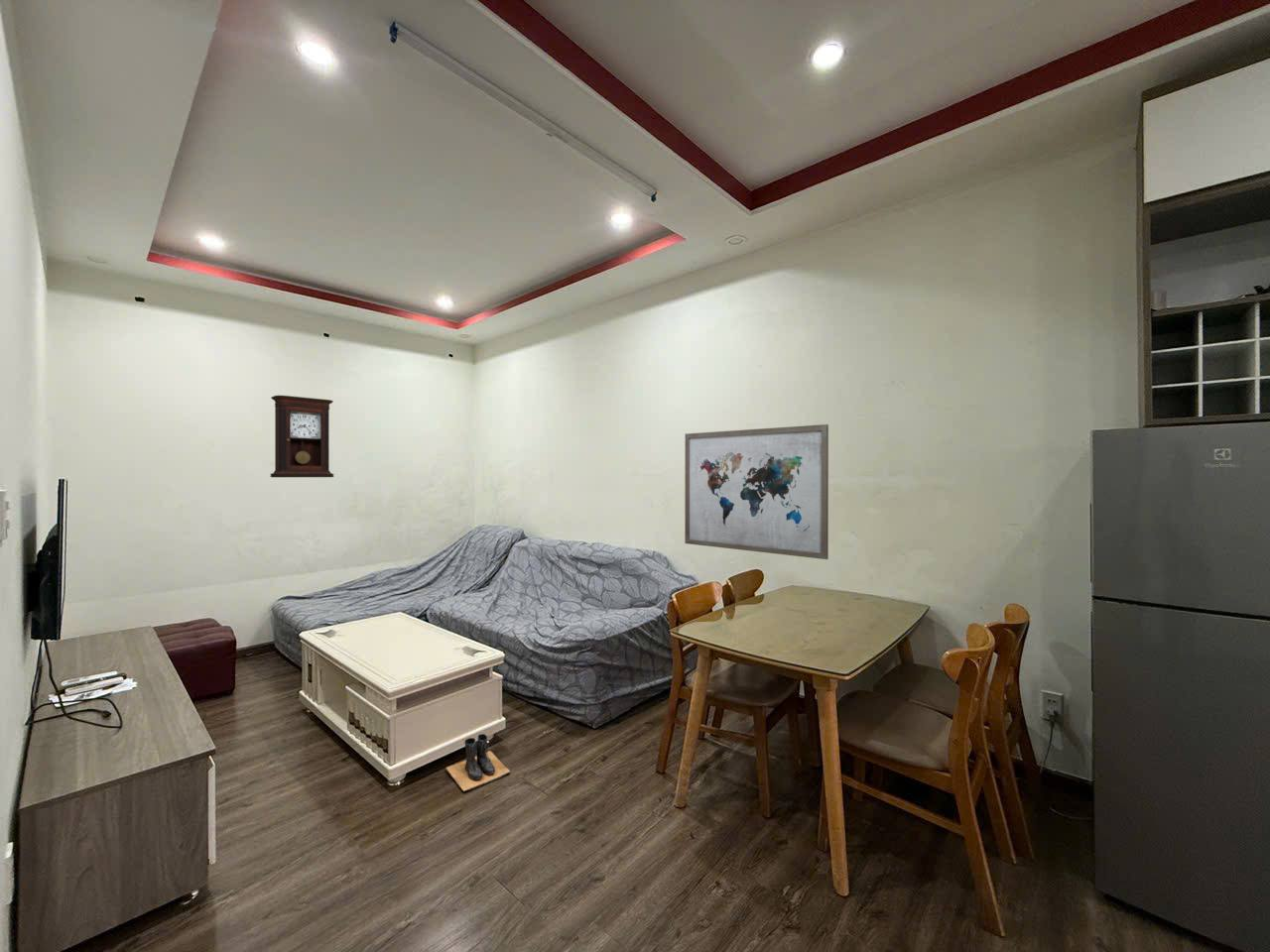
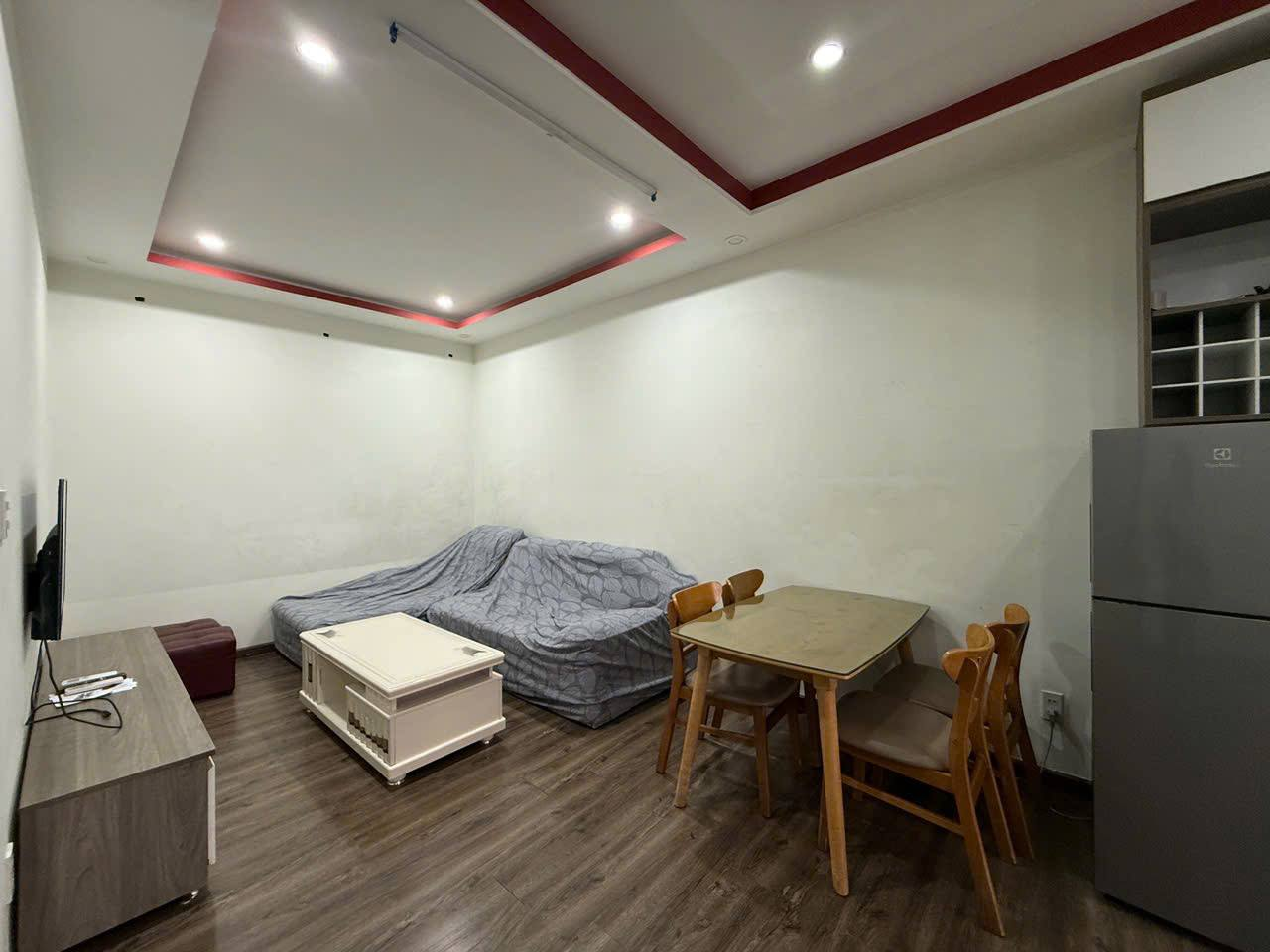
- wall art (749, 490)
- boots (477, 756)
- pendulum clock (304, 437)
